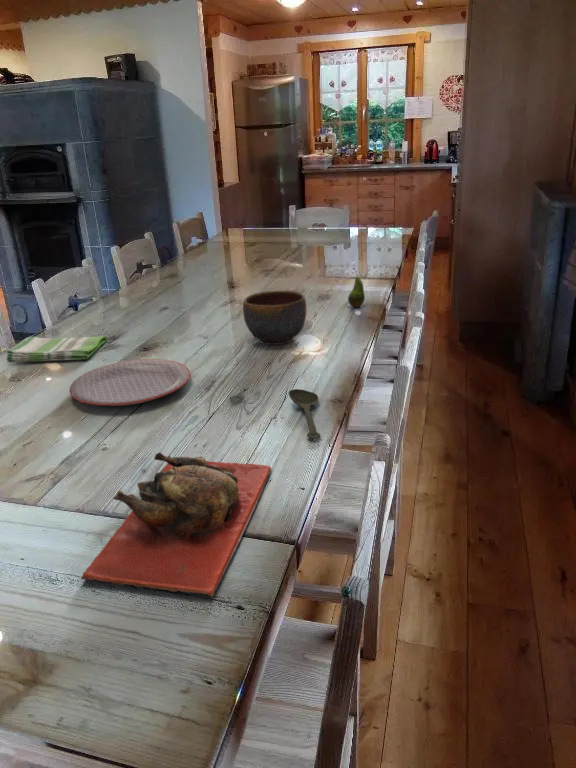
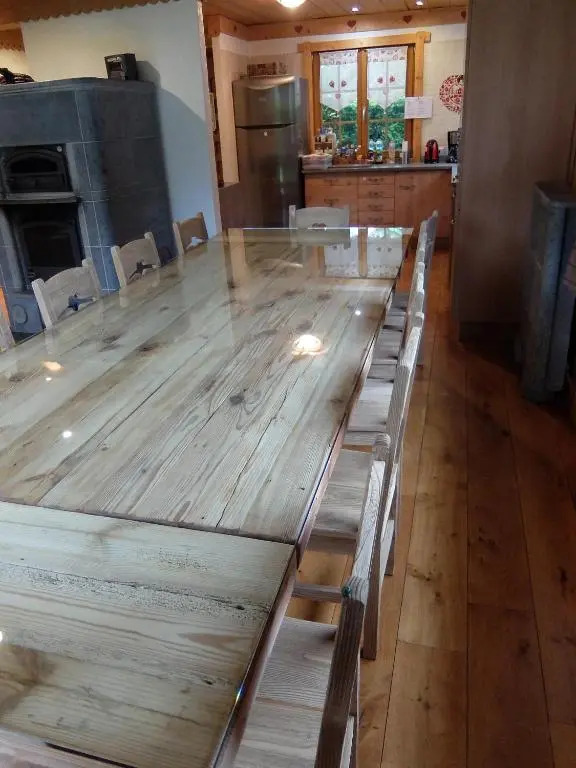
- plate (131, 383)
- spoon (308, 410)
- bowl (275, 318)
- cutting board (185, 496)
- dish towel (57, 345)
- fruit (356, 288)
